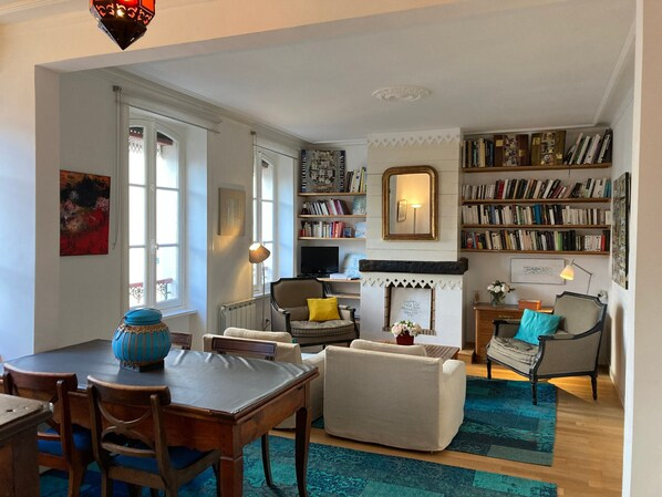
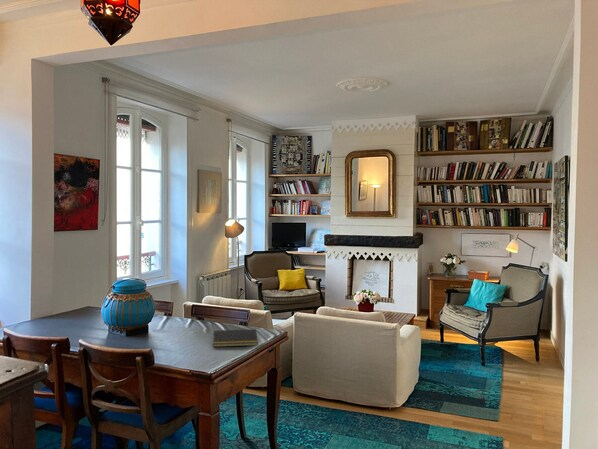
+ notepad (235, 337)
